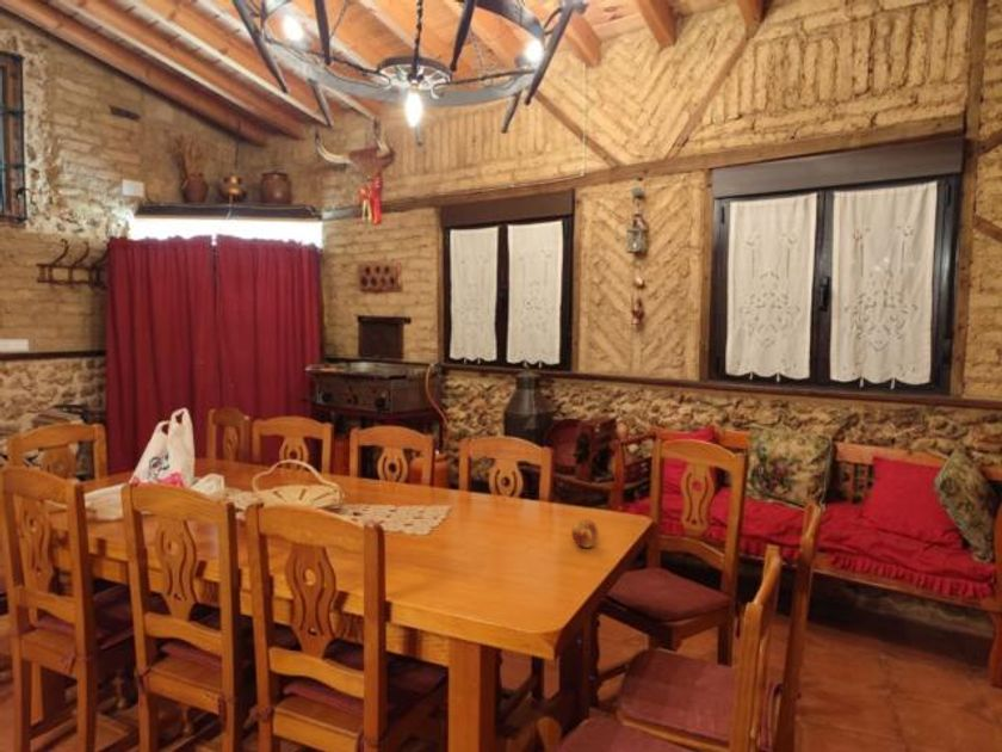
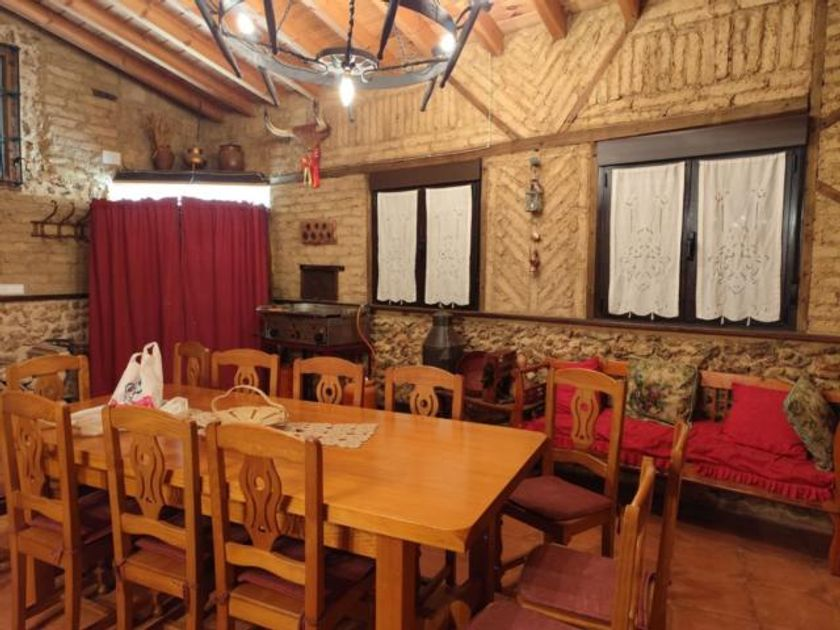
- fruit (584, 534)
